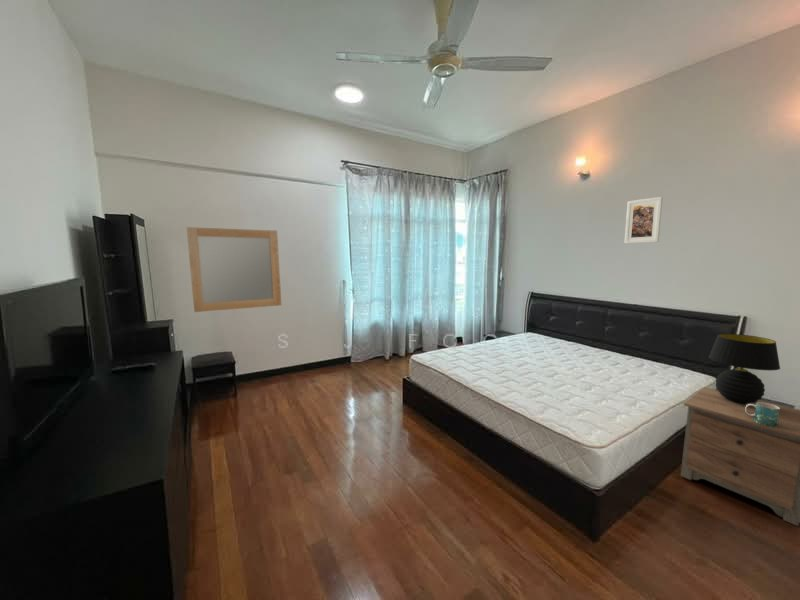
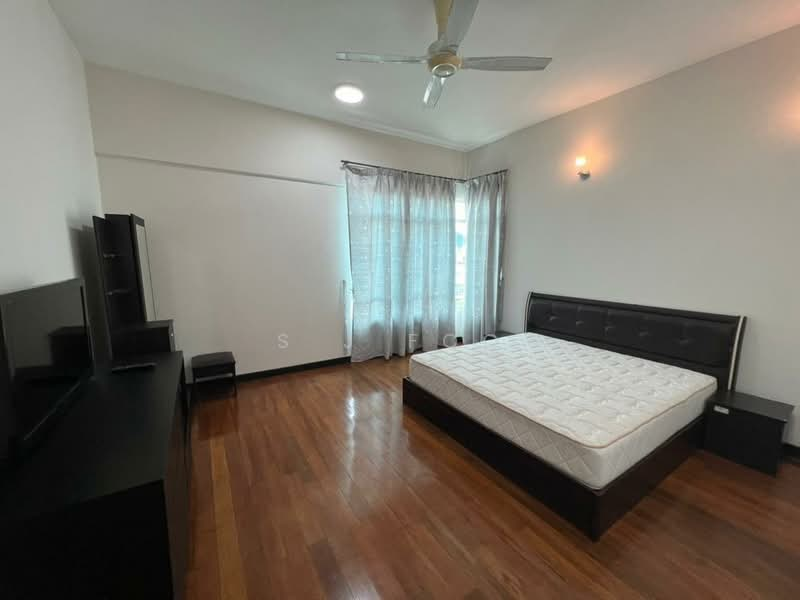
- nightstand (745, 448)
- table lamp (741, 369)
- mug (761, 412)
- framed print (642, 221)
- home mirror (237, 269)
